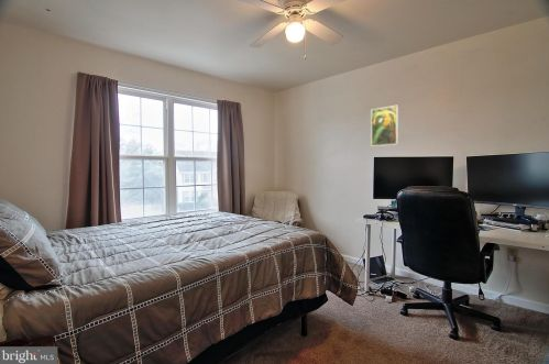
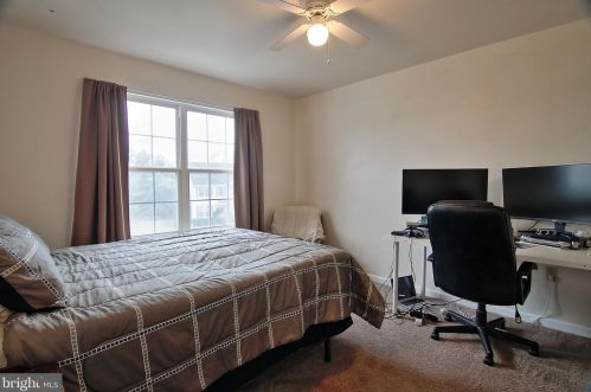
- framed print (384, 126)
